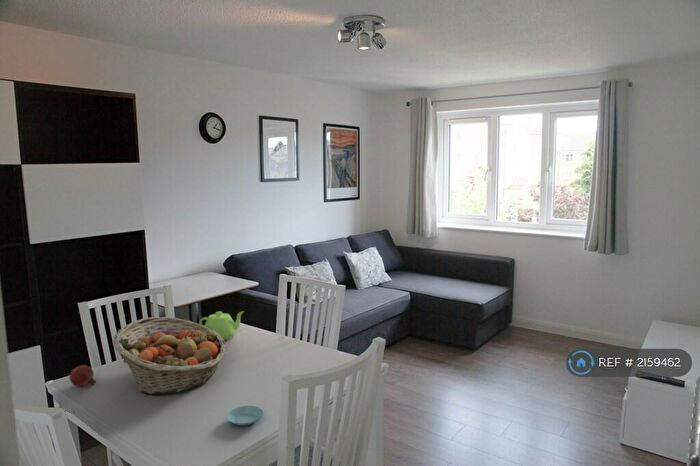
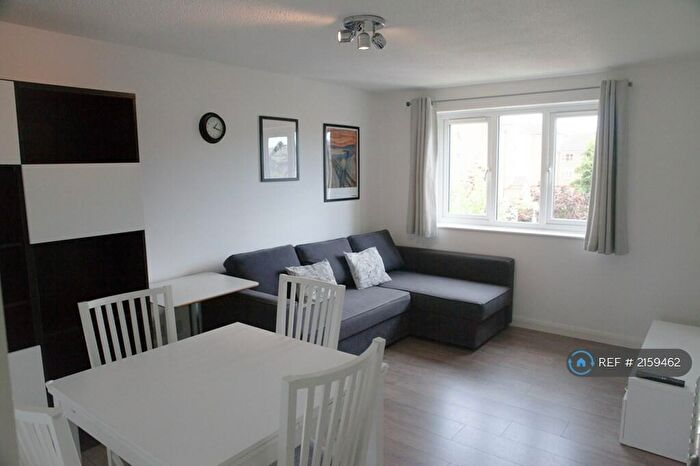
- fruit (82, 375)
- saucer (245, 417)
- teapot (221, 324)
- fruit basket (172, 351)
